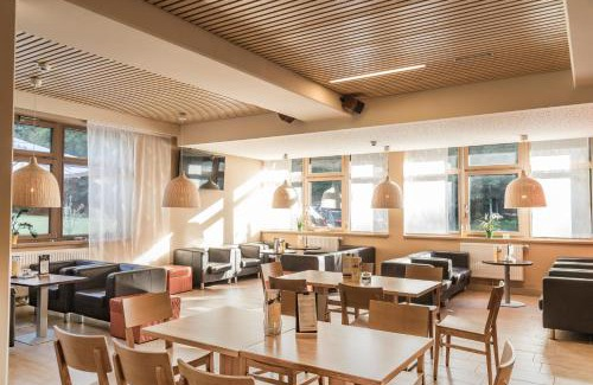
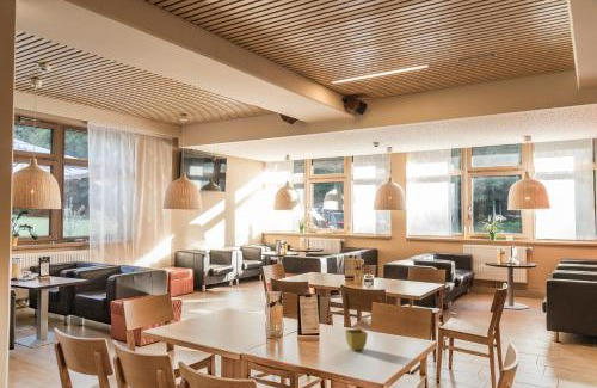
+ flower pot (356, 340)
